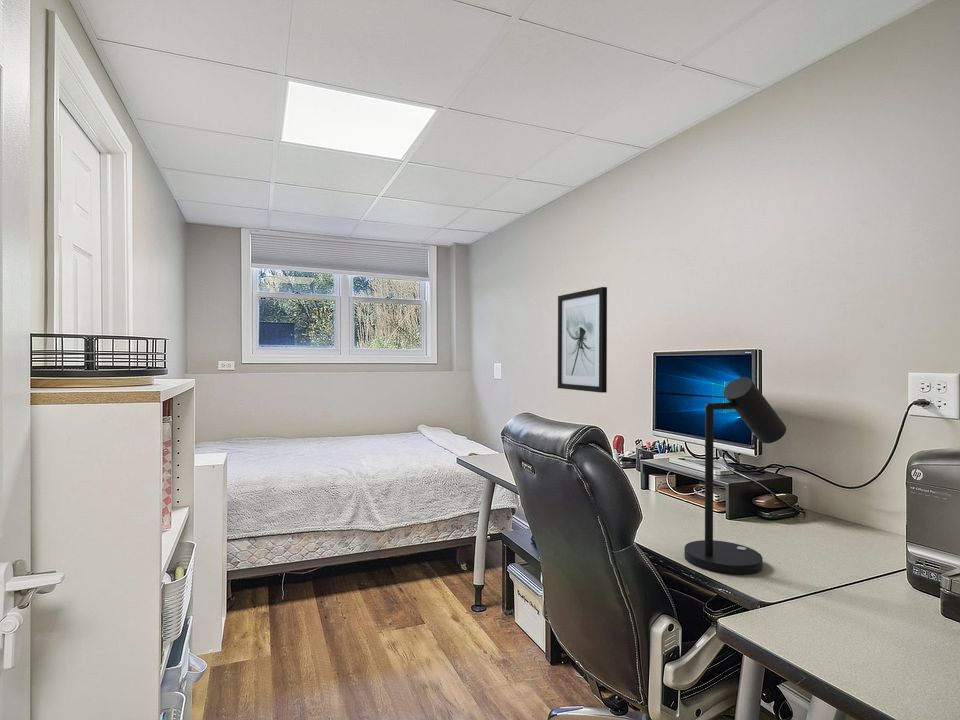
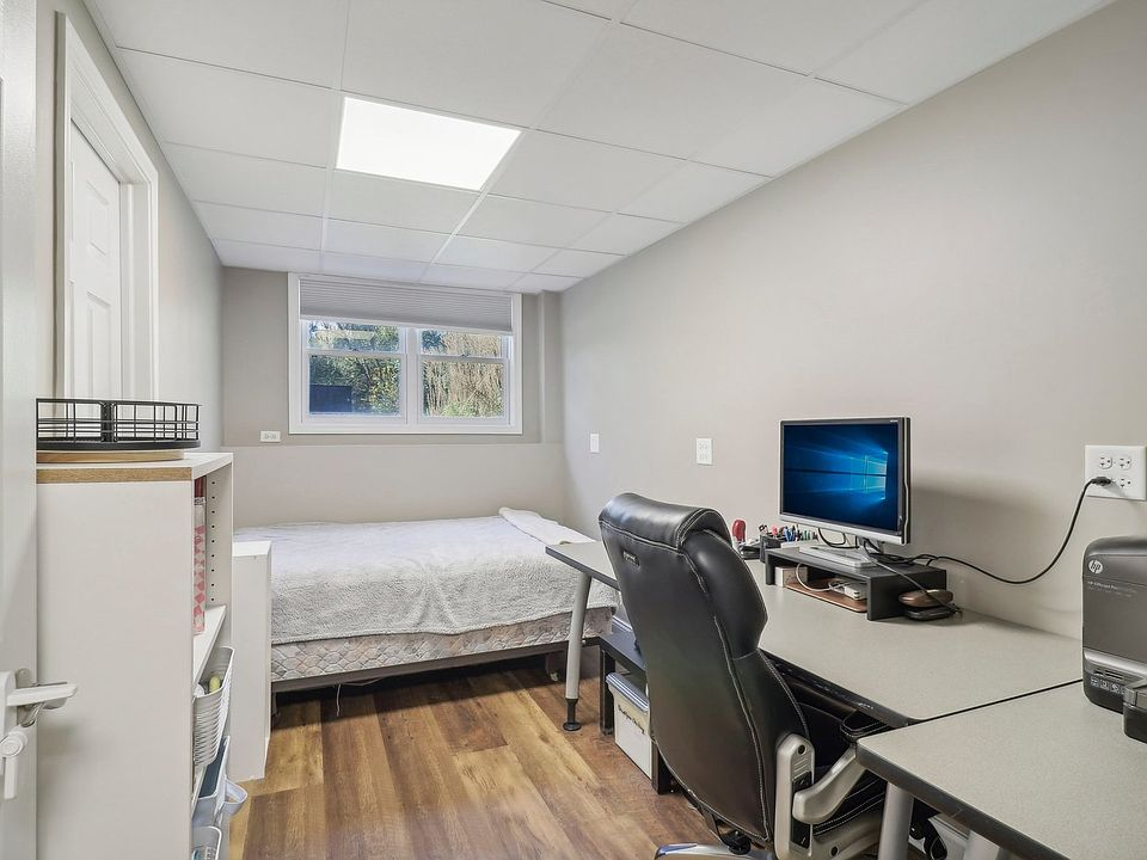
- wall art (580, 341)
- desk lamp (712, 467)
